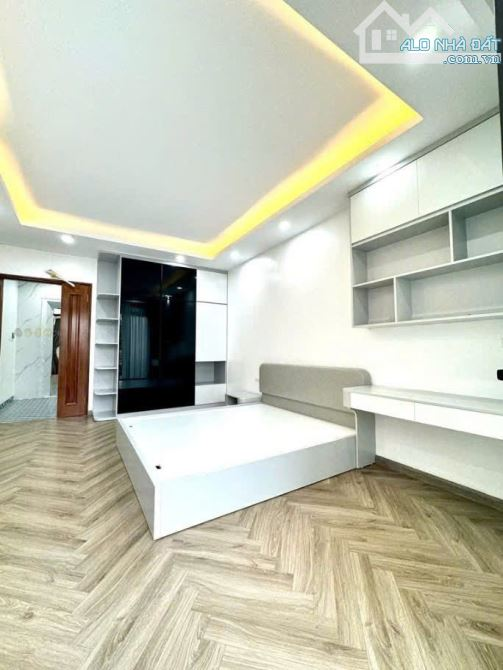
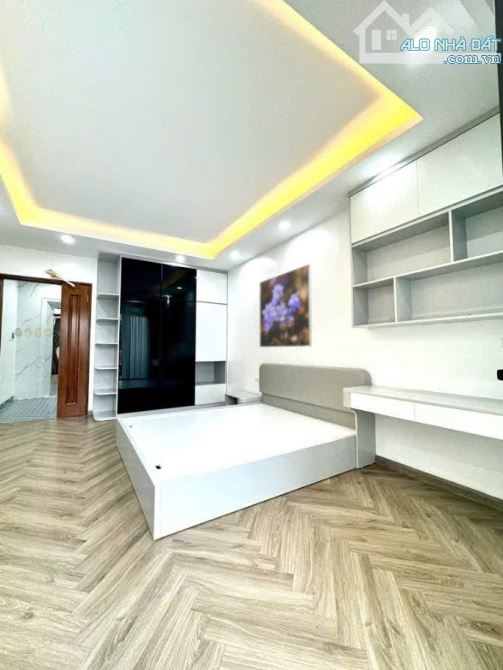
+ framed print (282, 310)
